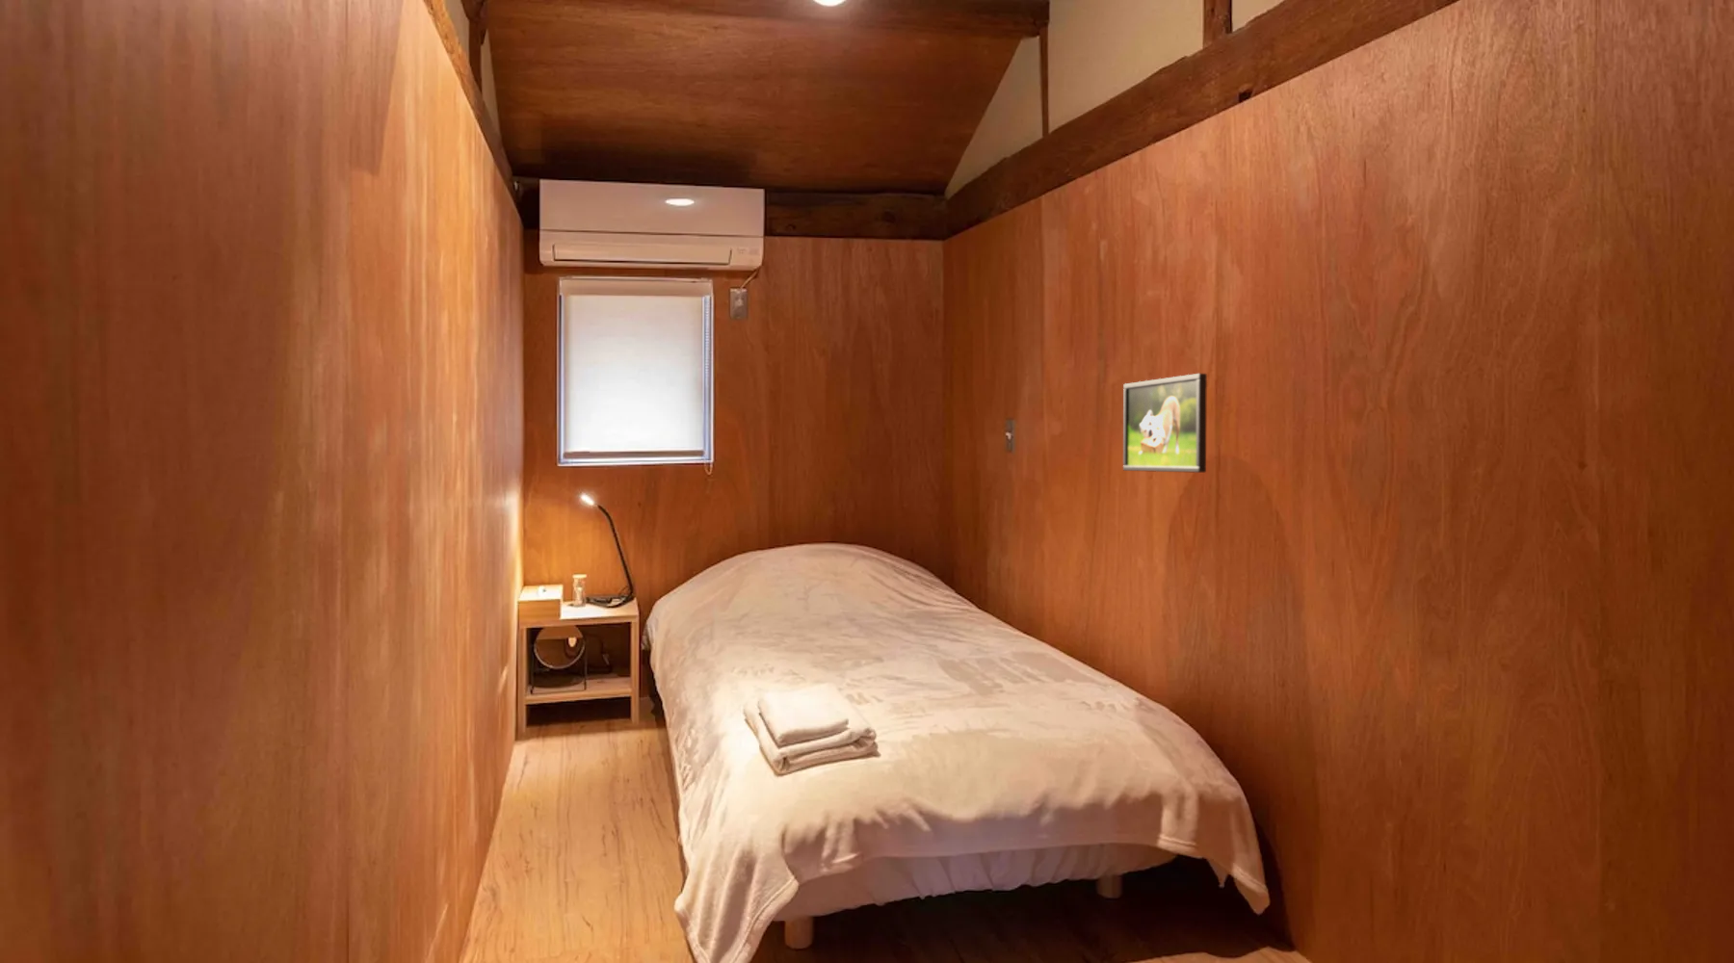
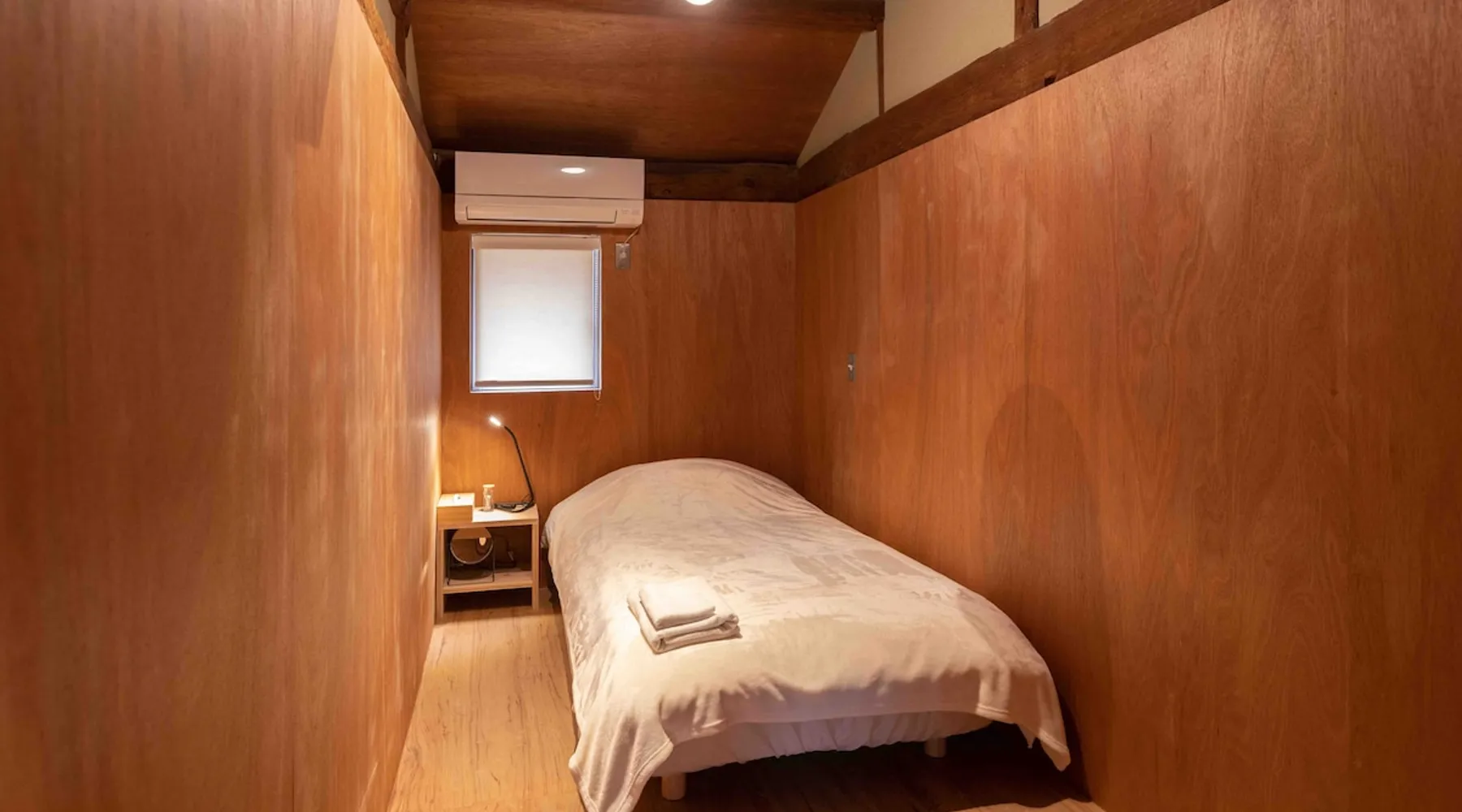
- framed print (1162, 425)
